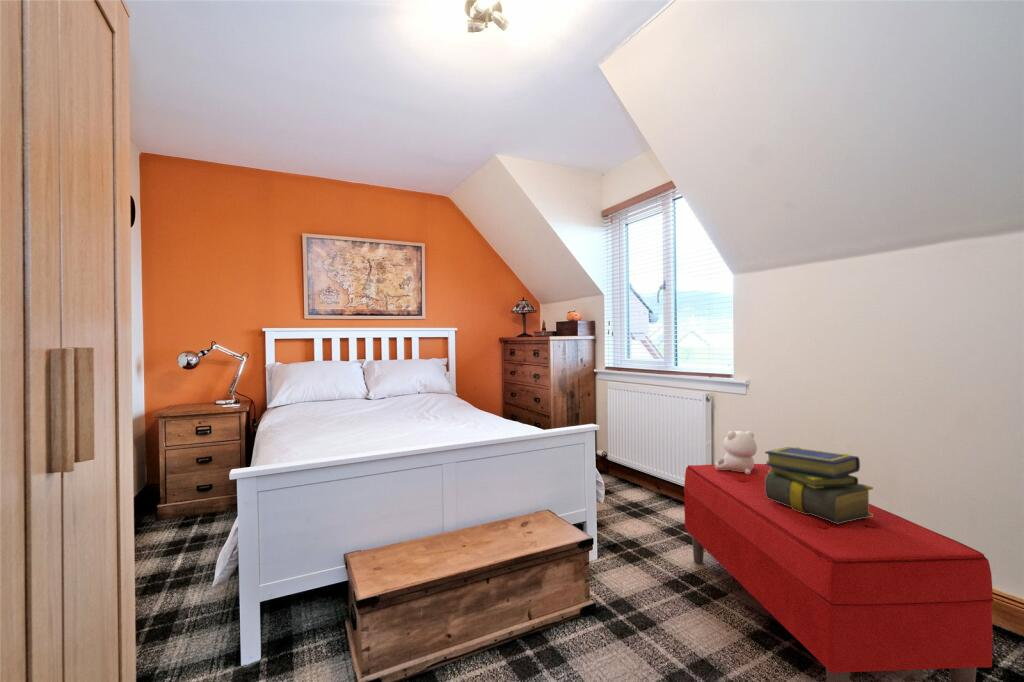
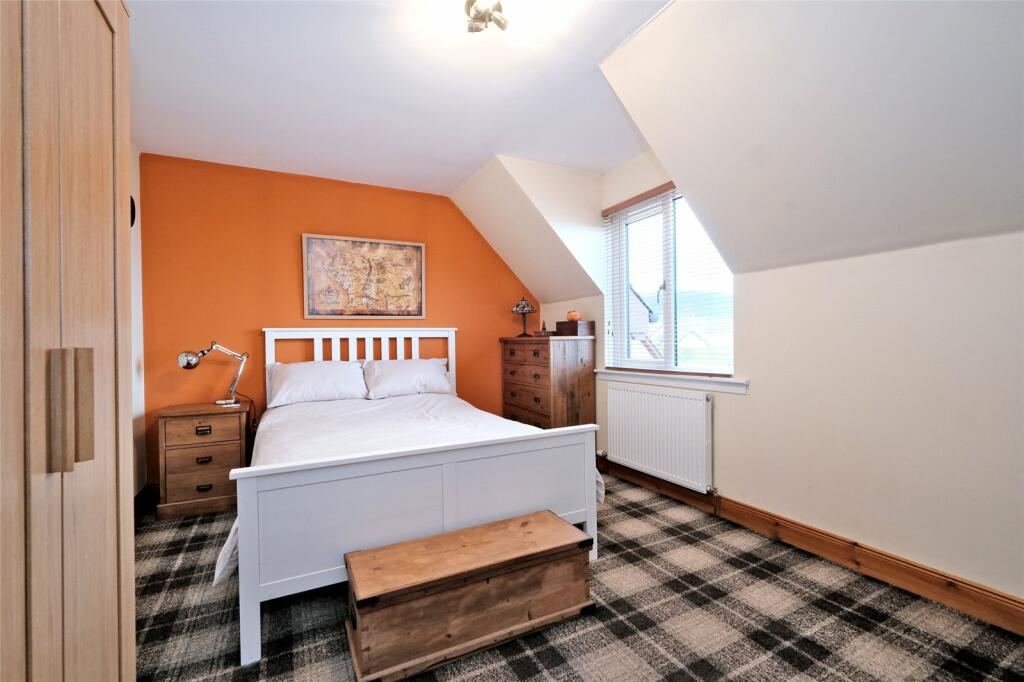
- bench (797, 557)
- stack of books (812, 479)
- teddy bear (739, 449)
